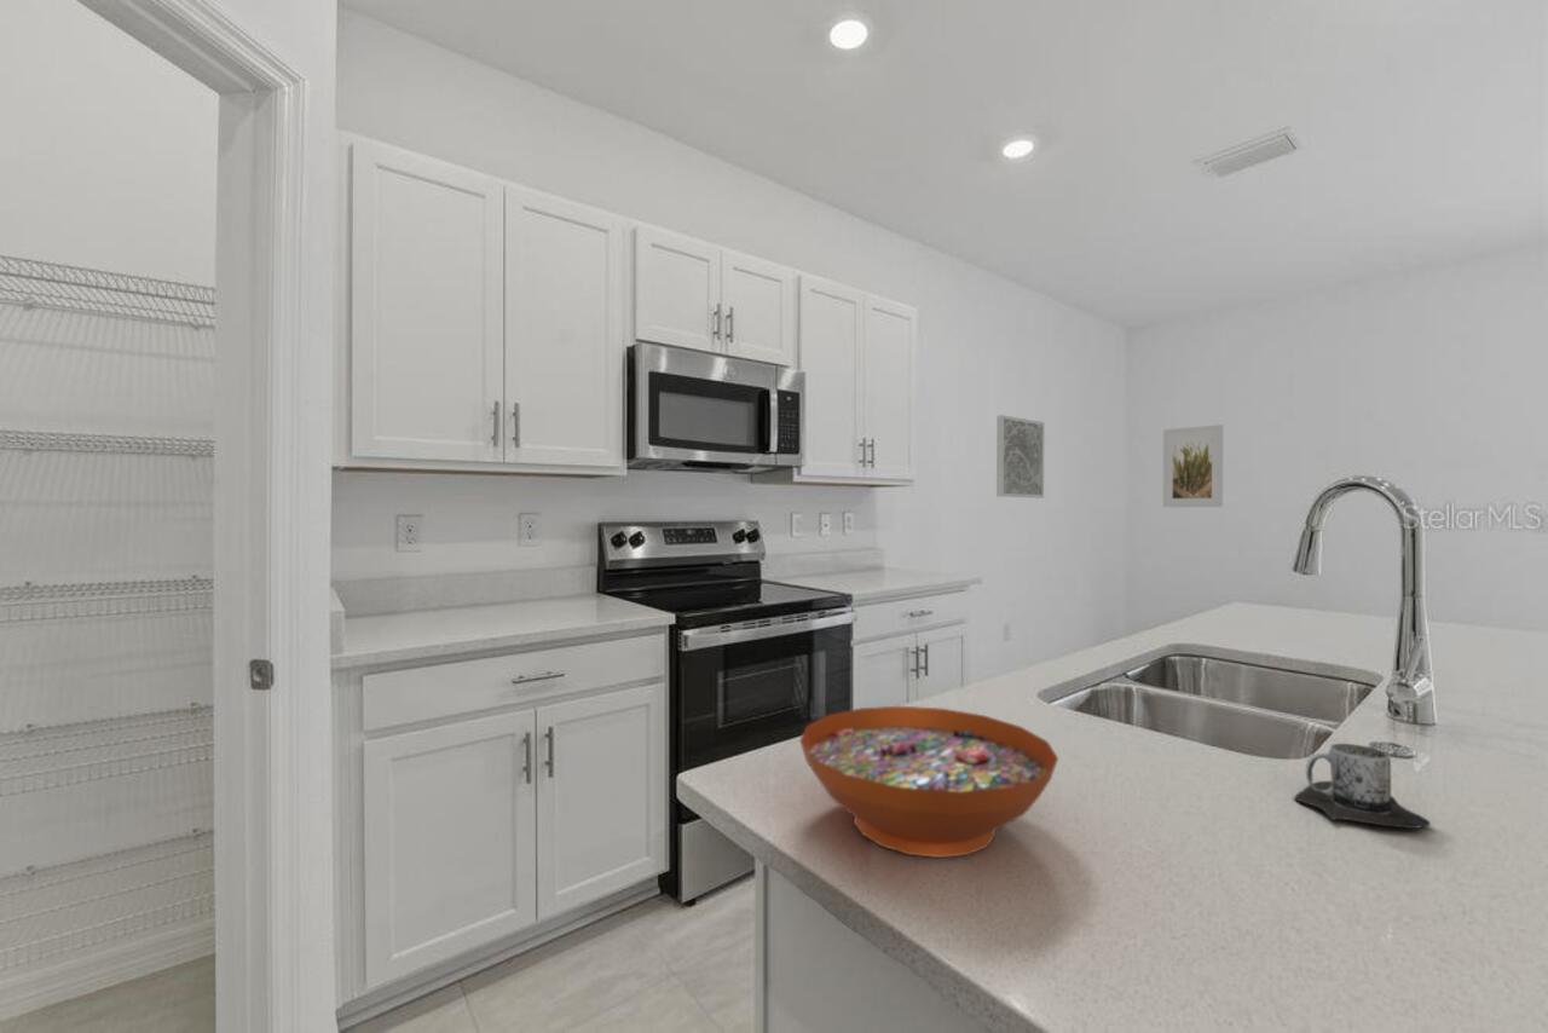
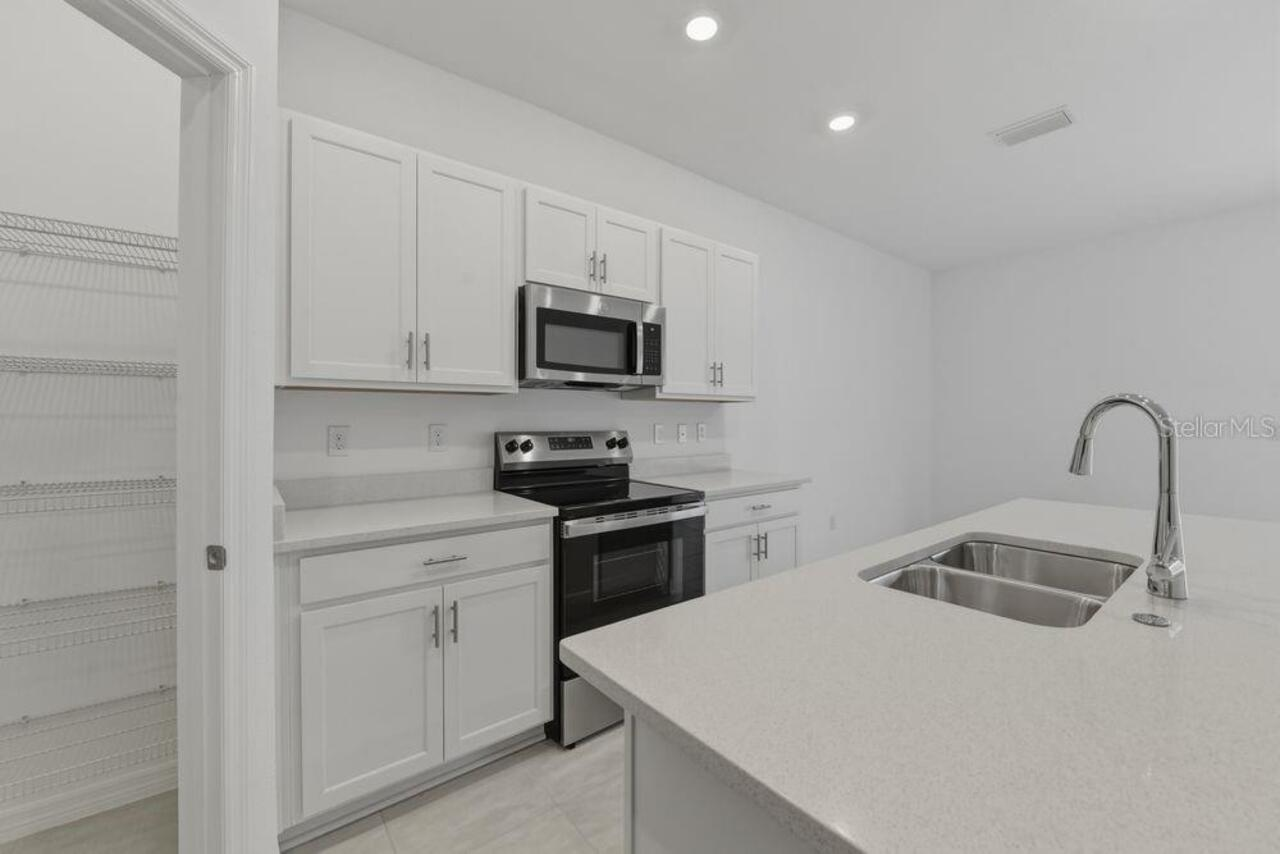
- wall art (1021, 457)
- decorative bowl (923, 781)
- mug (1351, 778)
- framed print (1191, 467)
